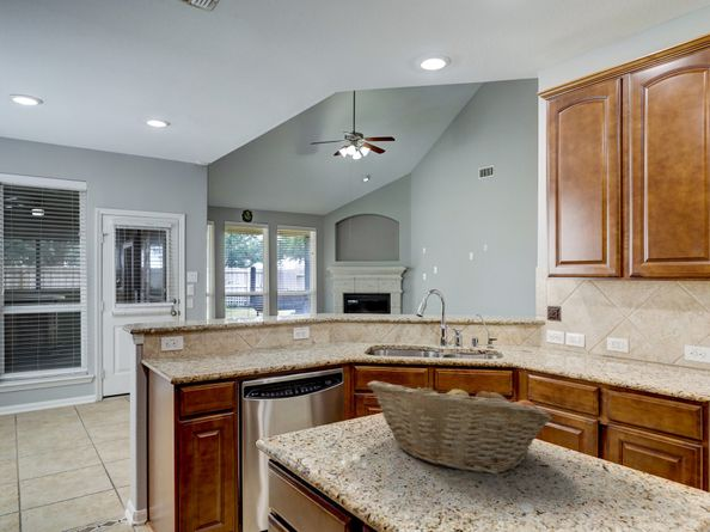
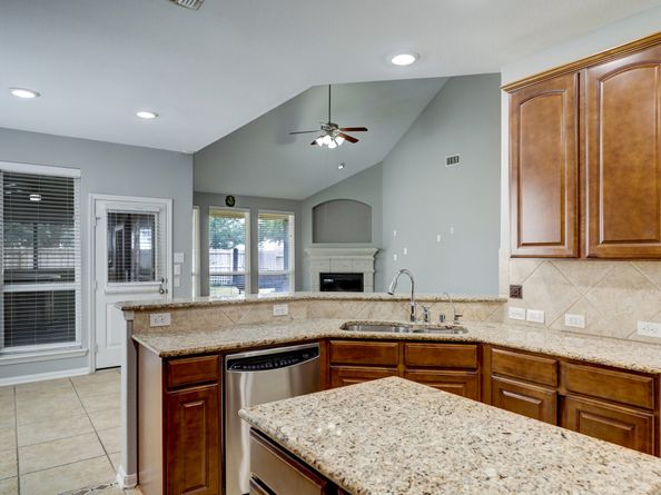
- fruit basket (453, 414)
